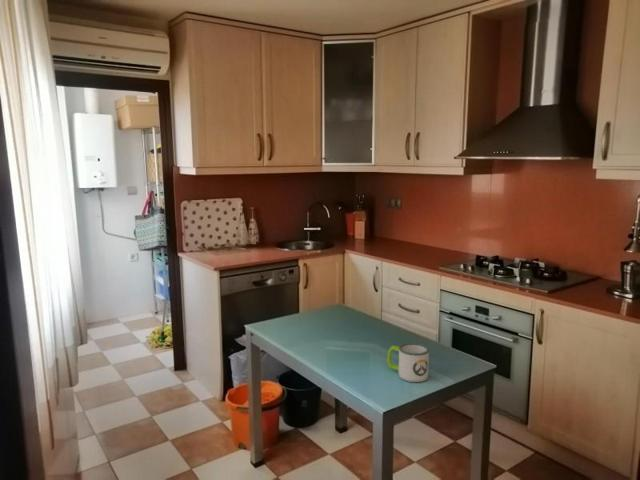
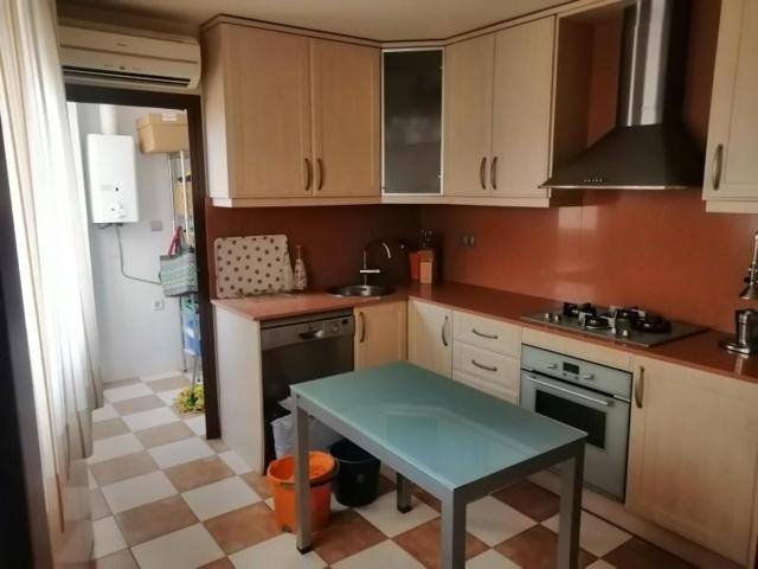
- mug (407, 360)
